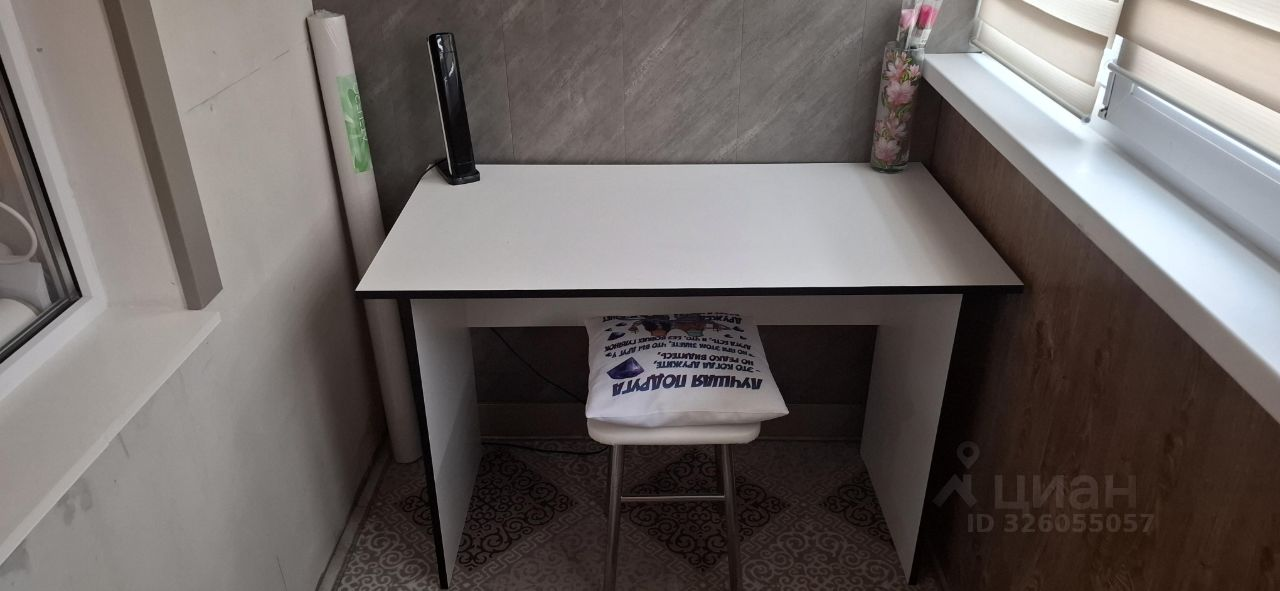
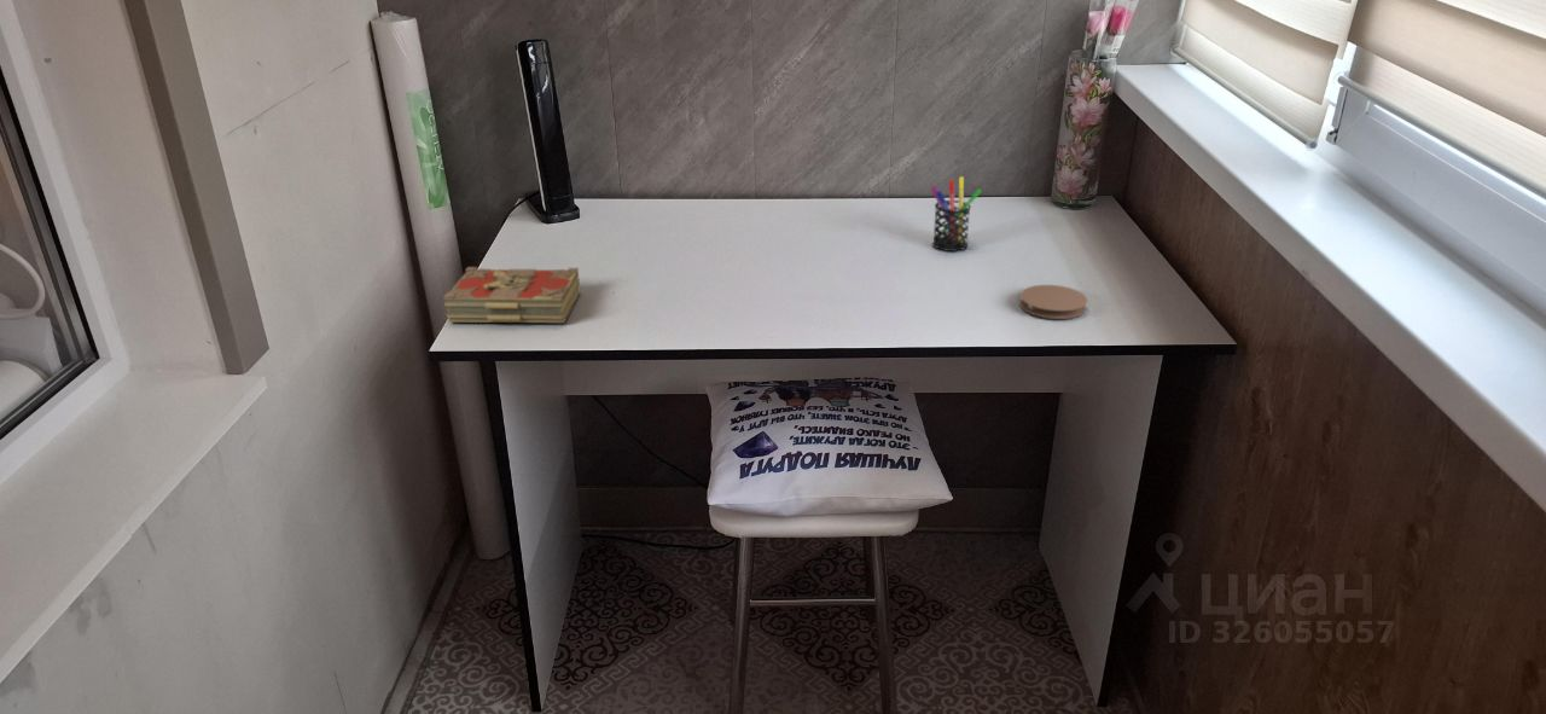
+ coaster (1052, 301)
+ pen holder (955, 211)
+ book (513, 292)
